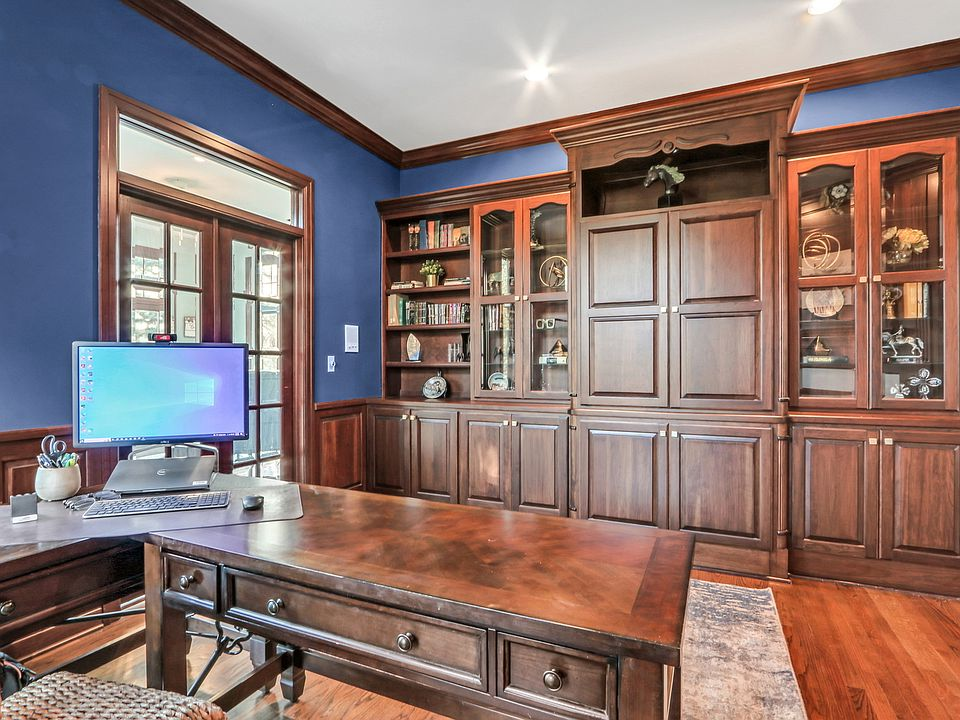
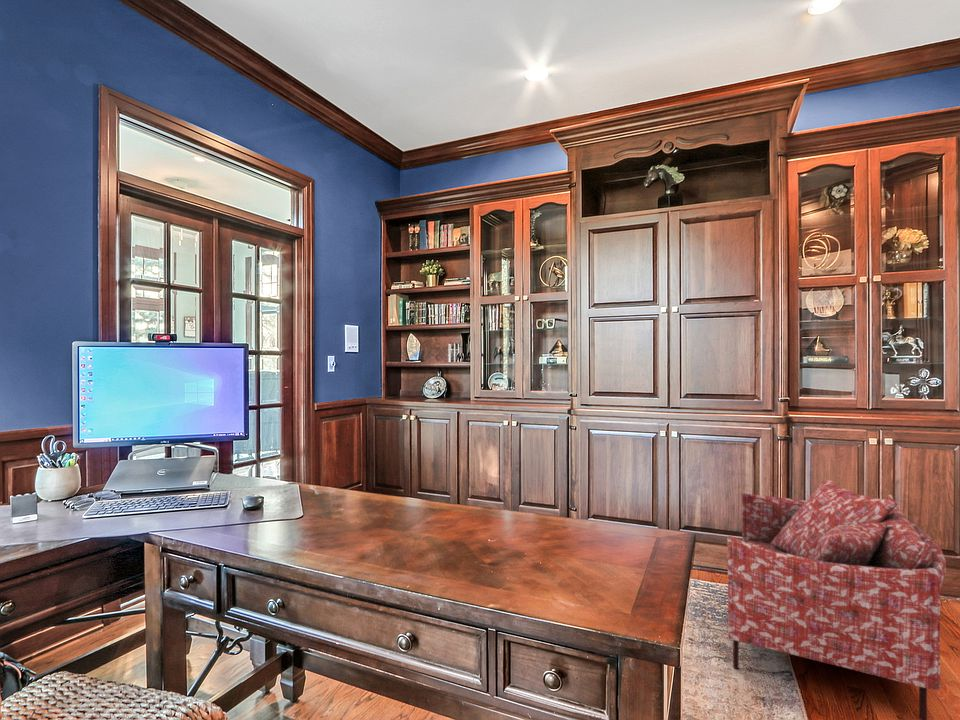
+ armchair (829, 572)
